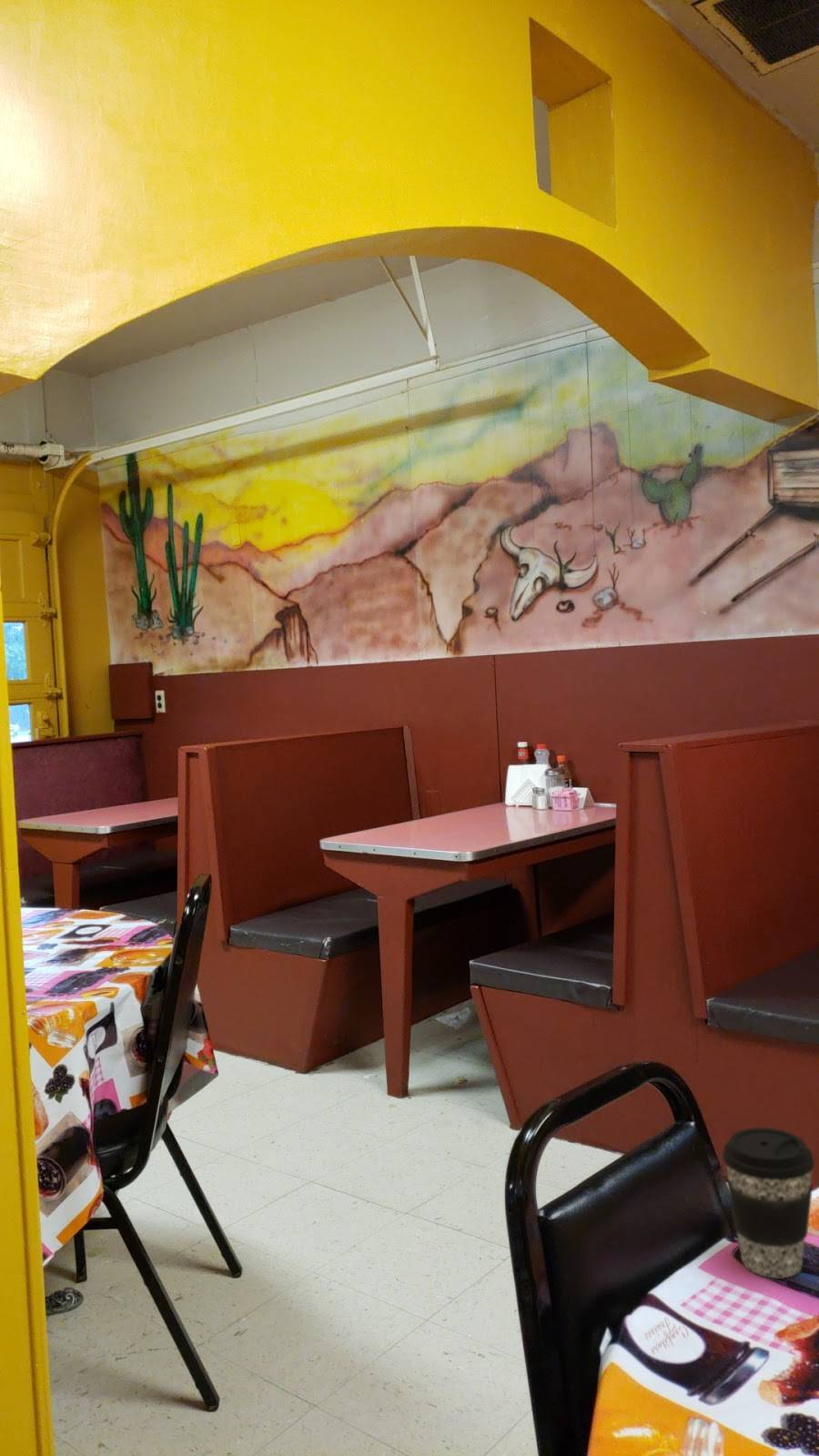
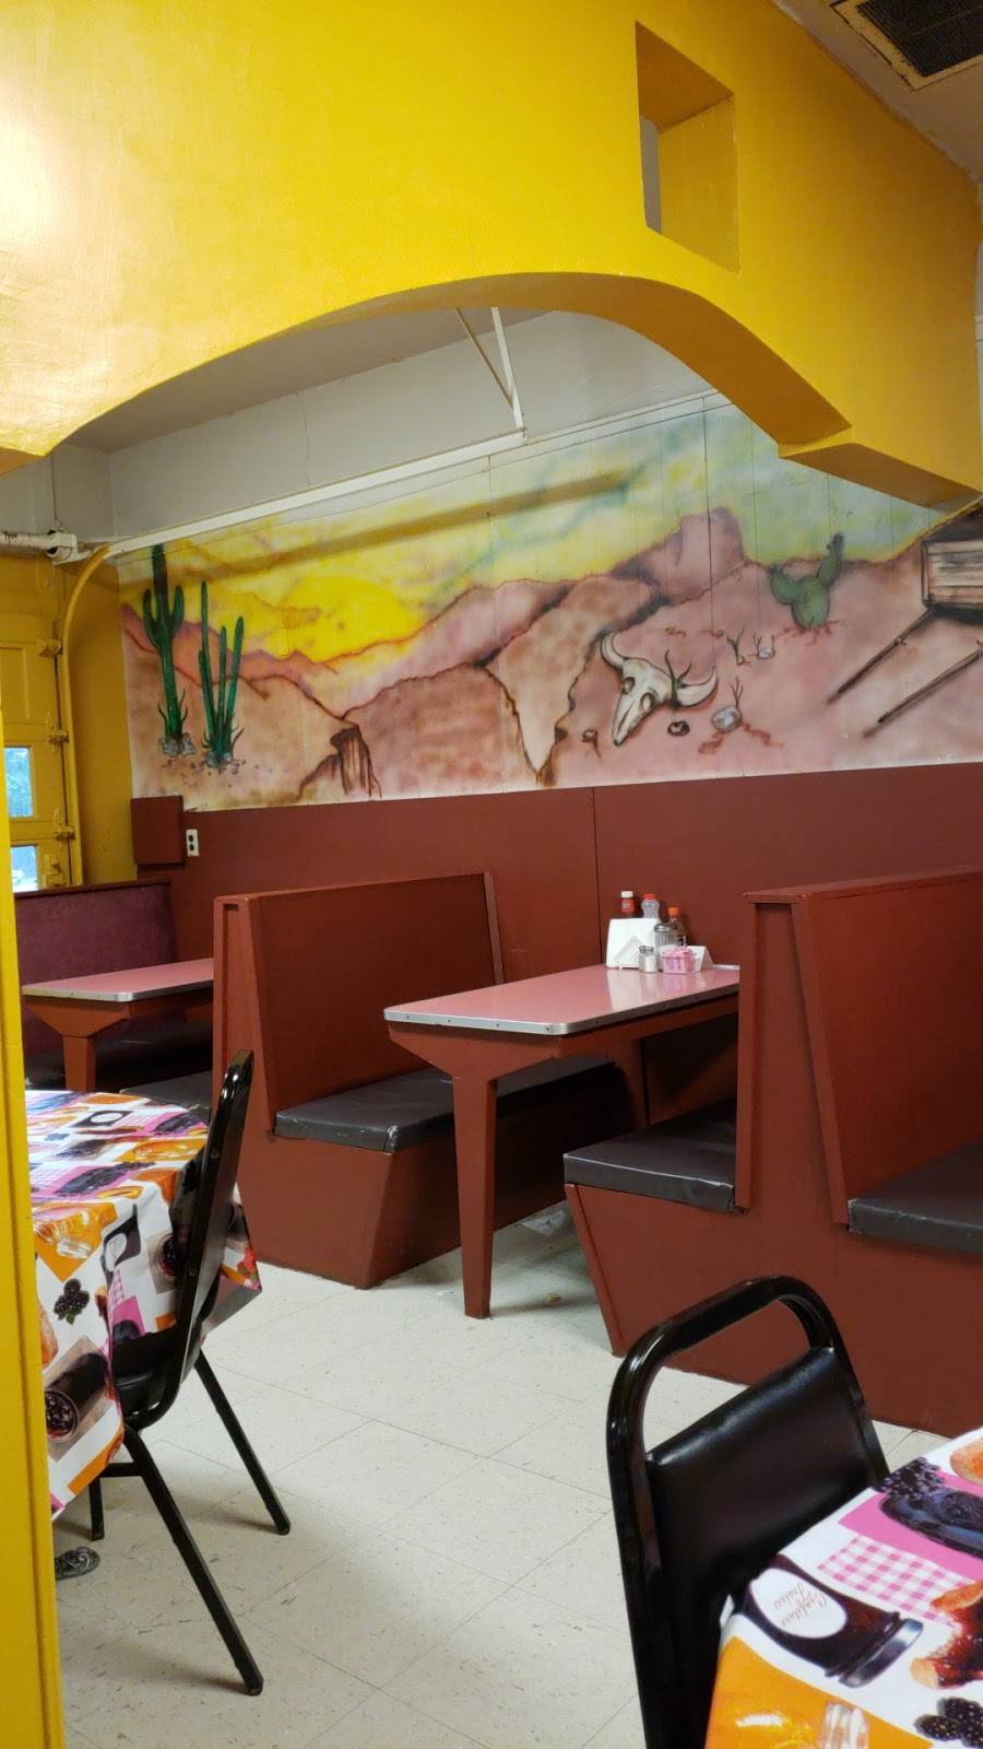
- coffee cup (769, 1202)
